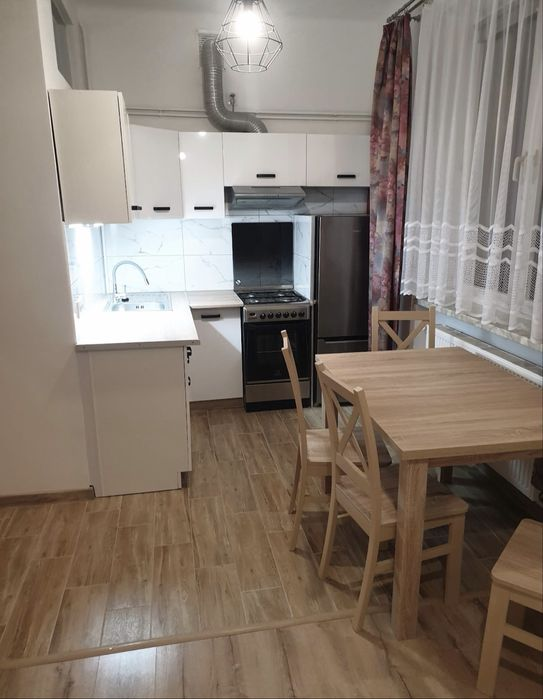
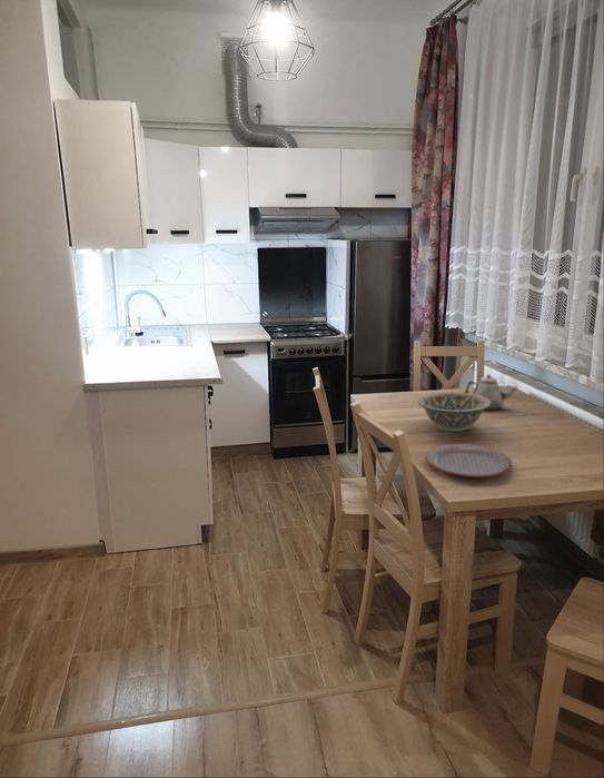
+ teapot (491, 391)
+ decorative bowl (453, 413)
+ plate (467, 462)
